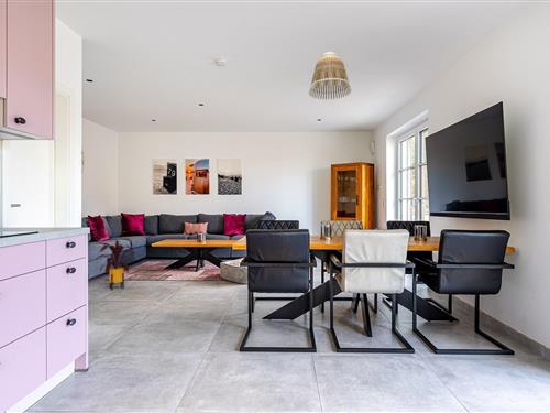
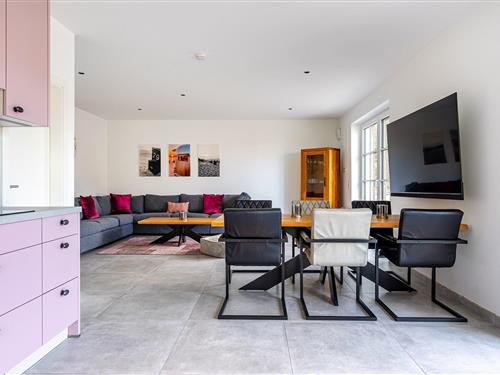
- lamp shade (329, 74)
- house plant (116, 264)
